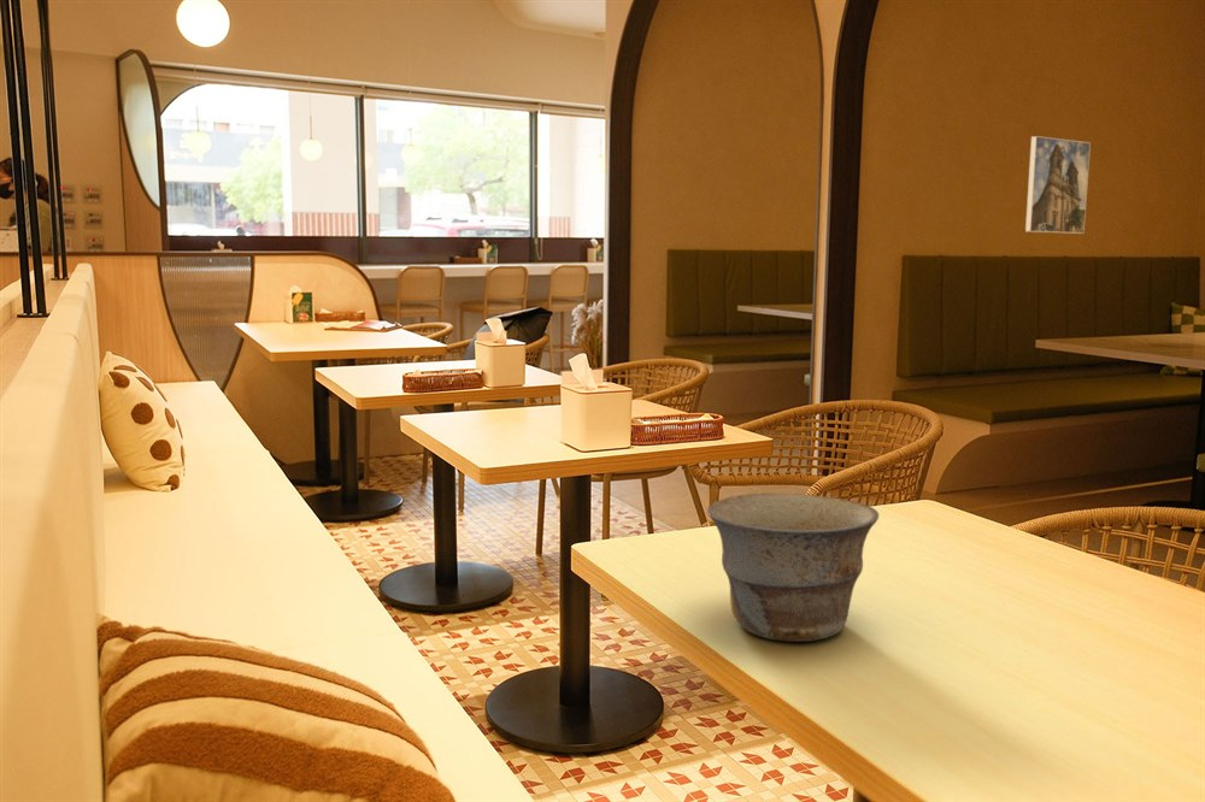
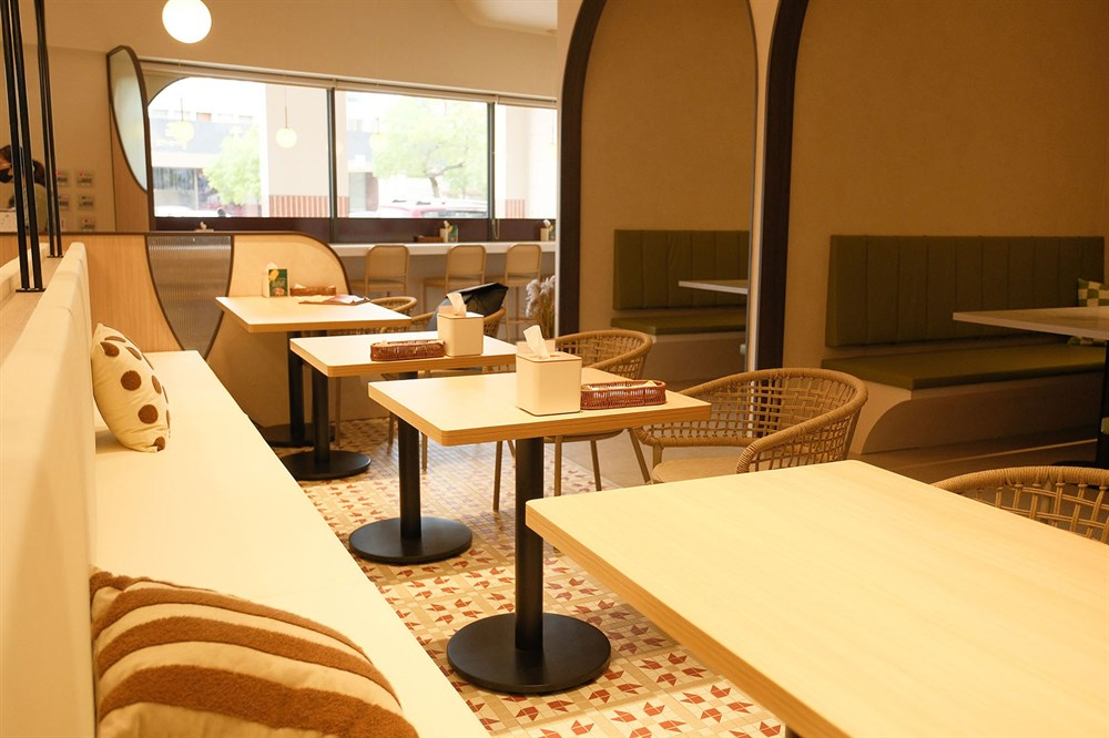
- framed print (1058, 185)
- bowl (790, 566)
